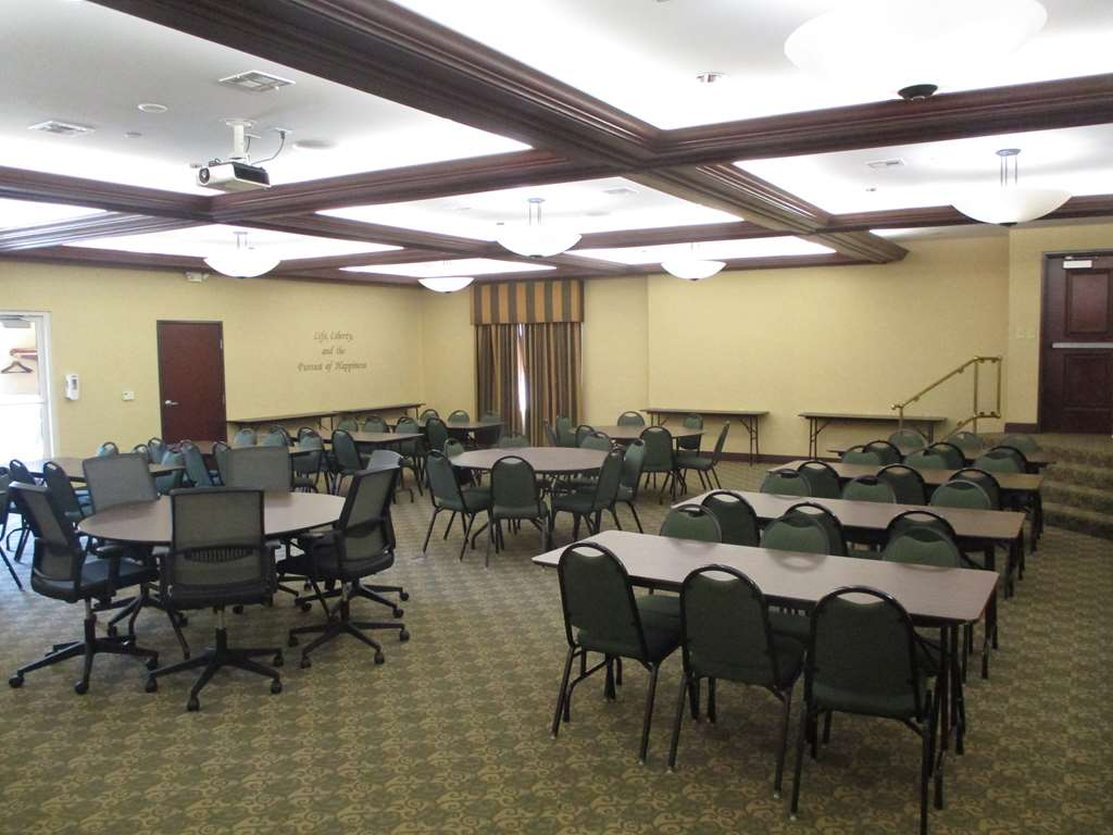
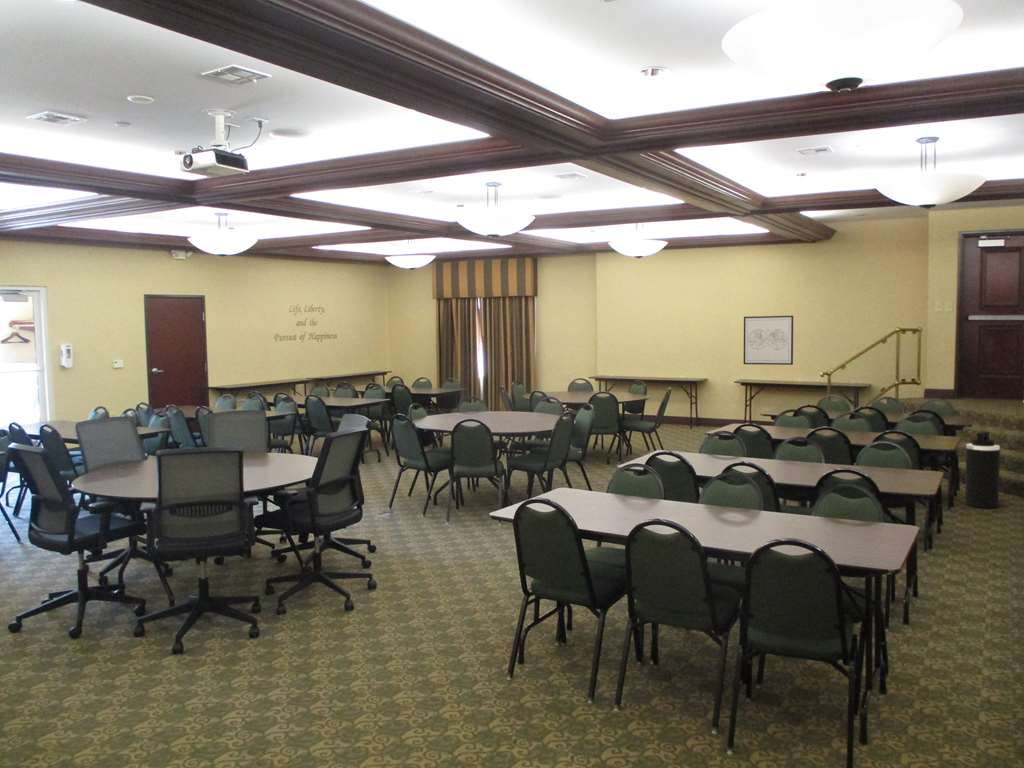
+ wall art (768, 340)
+ trash can (982, 469)
